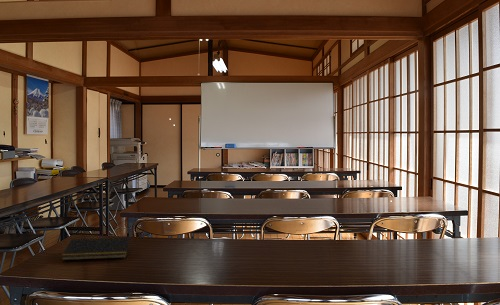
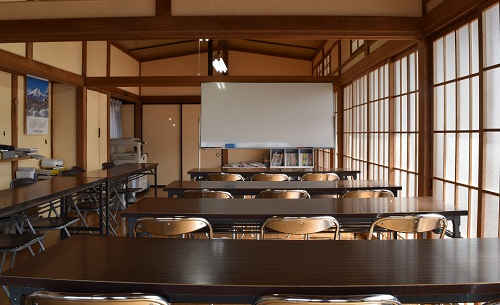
- notepad (97, 248)
